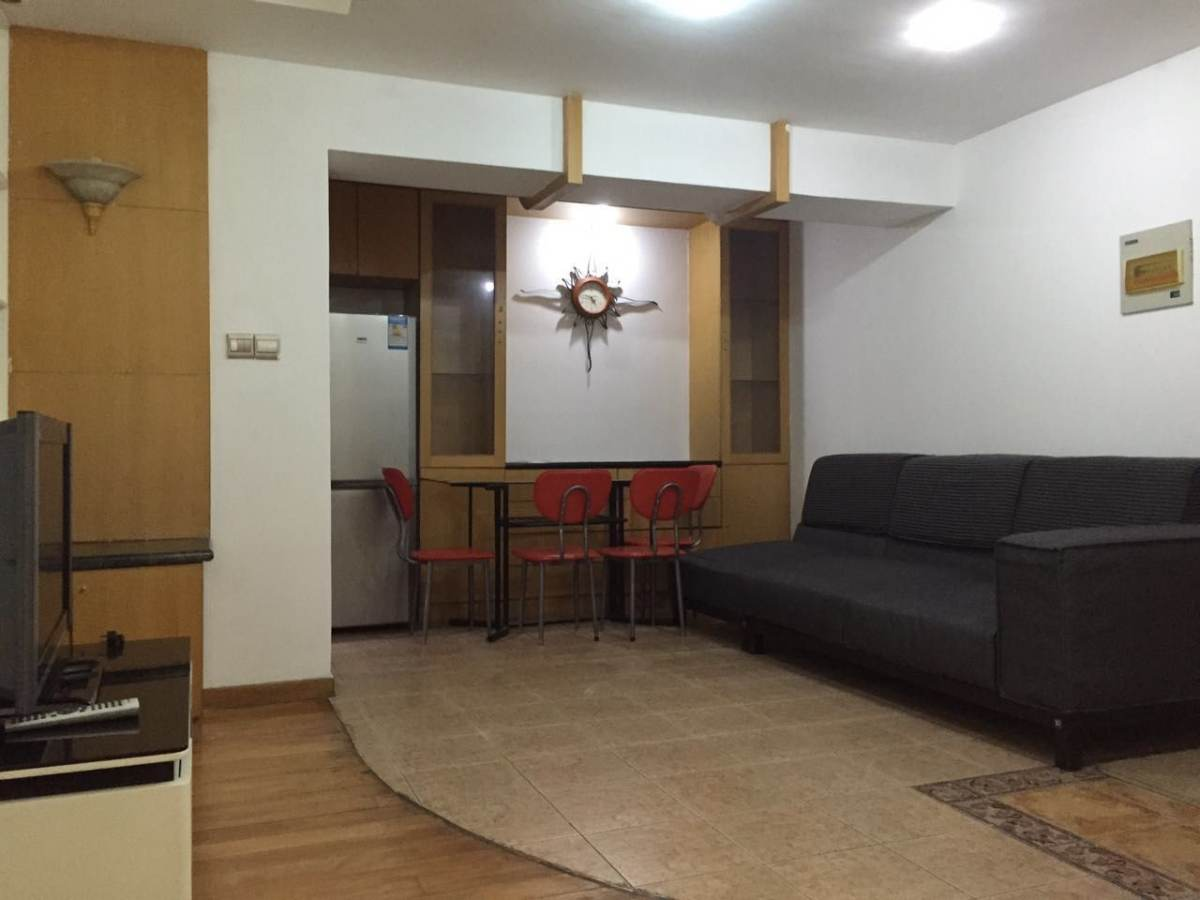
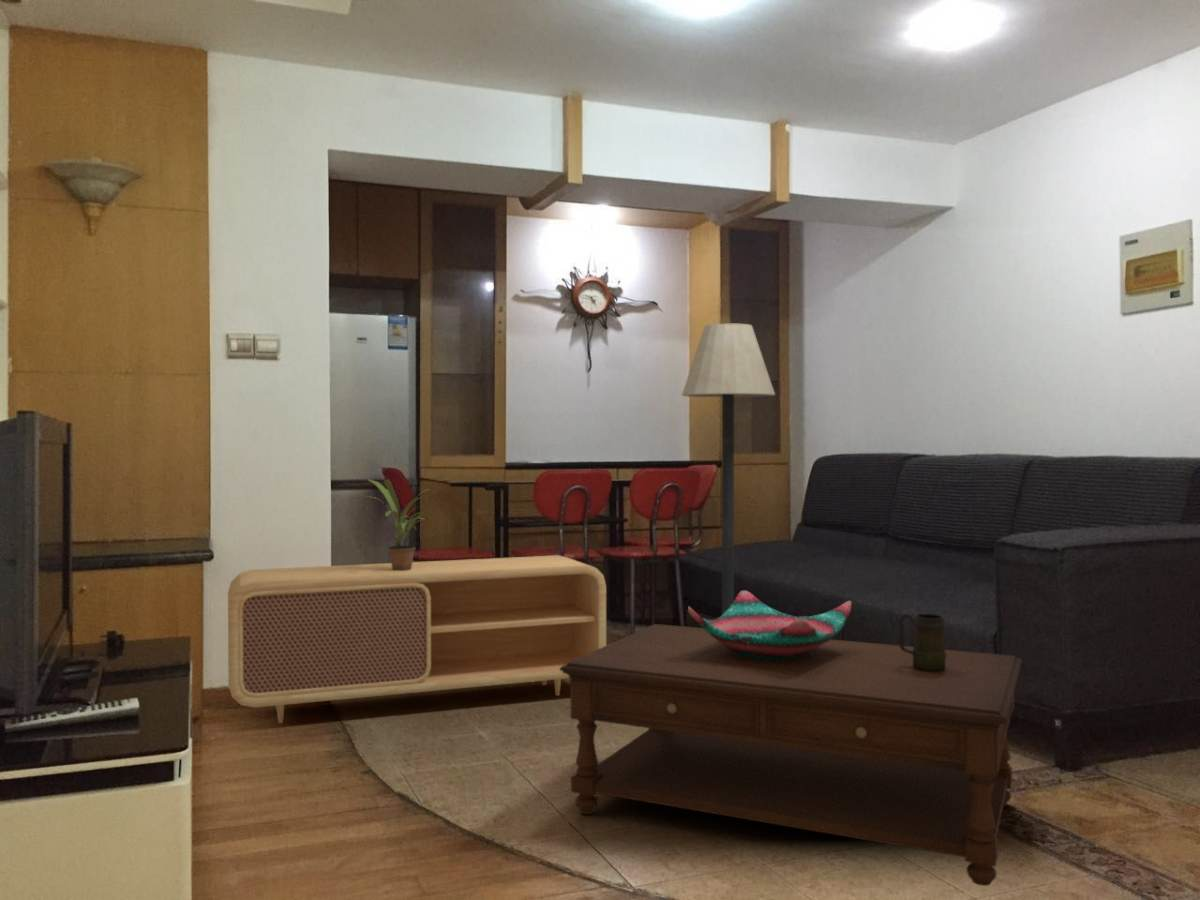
+ mug (922, 639)
+ coffee table (794, 733)
+ floor lamp (728, 500)
+ decorative bowl (770, 627)
+ tv stand (421, 635)
+ potted plant (396, 523)
